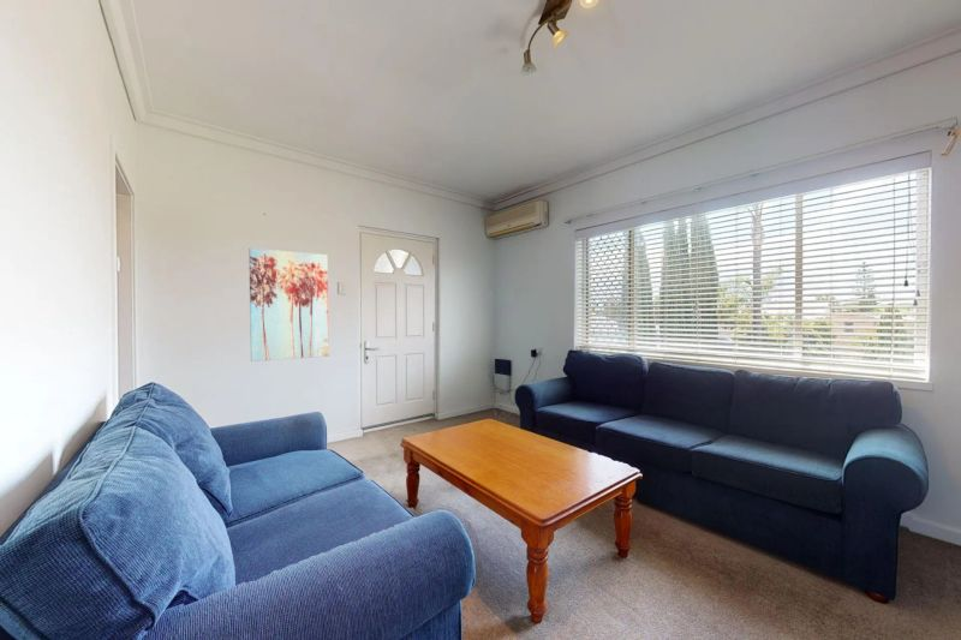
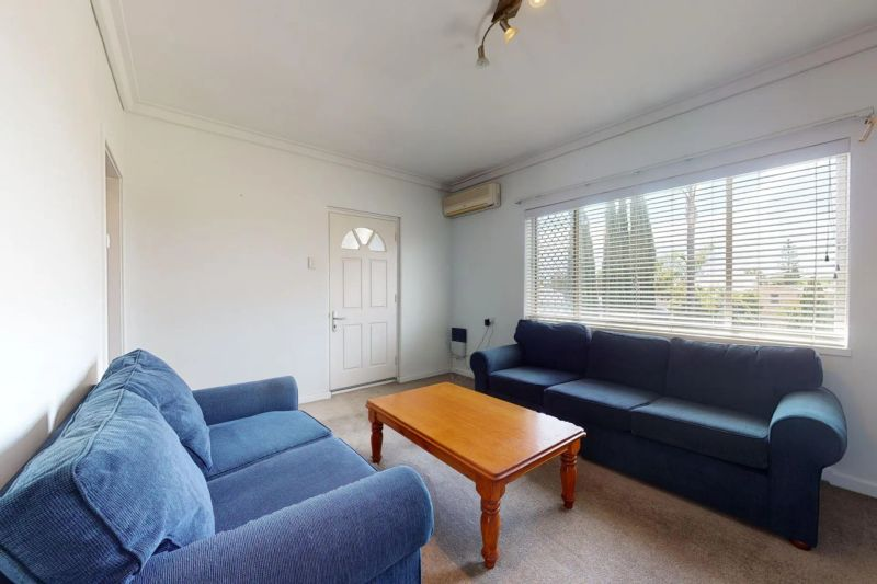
- wall art (291, 305)
